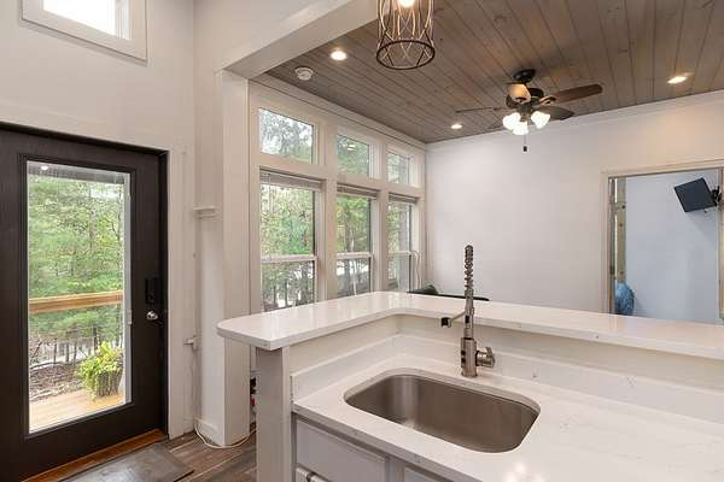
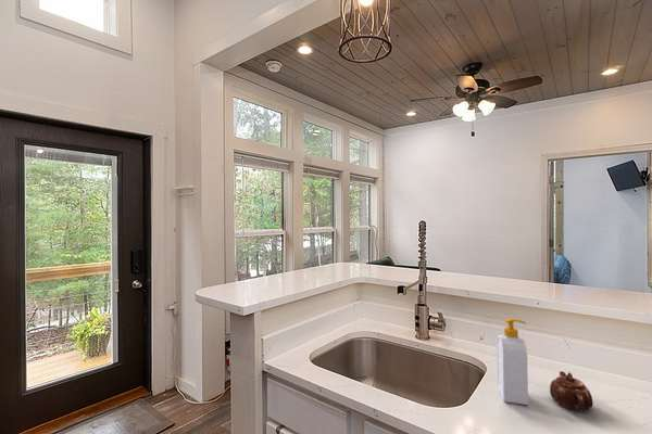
+ teapot (570, 388)
+ soap bottle (512, 357)
